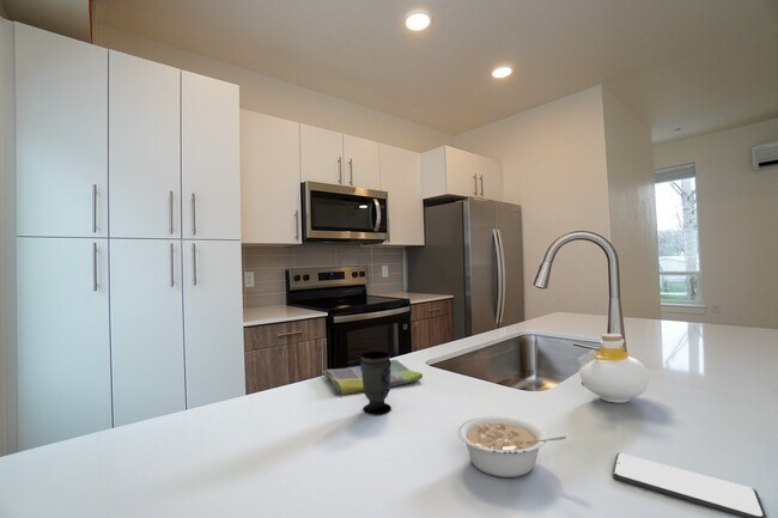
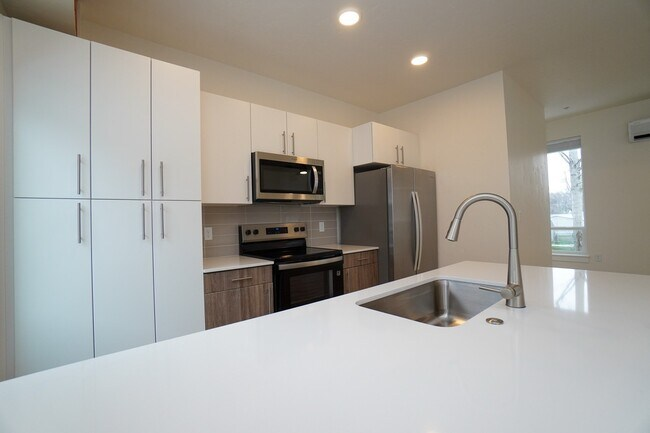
- bottle (609, 367)
- legume (504, 444)
- smartphone (681, 483)
- cup (376, 382)
- dish towel (361, 377)
